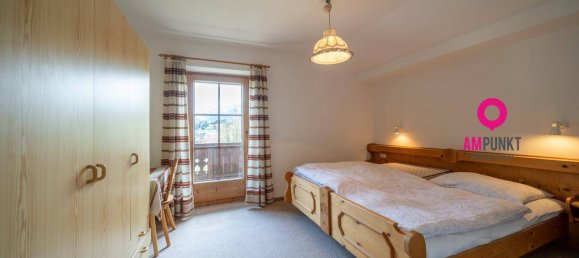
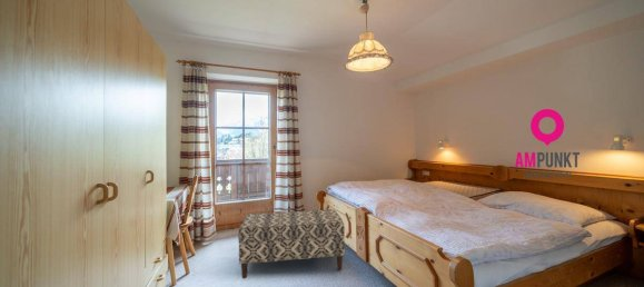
+ bench (293, 240)
